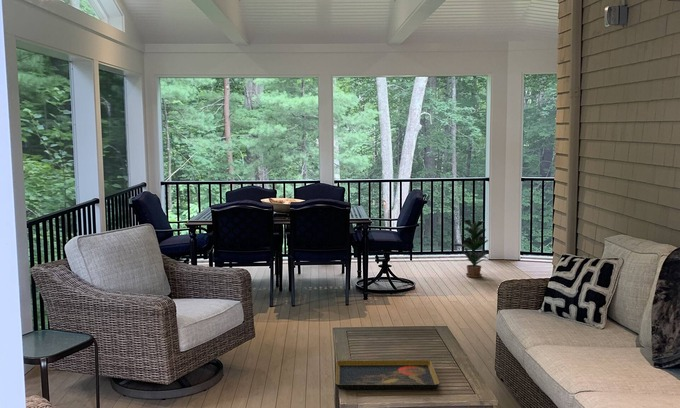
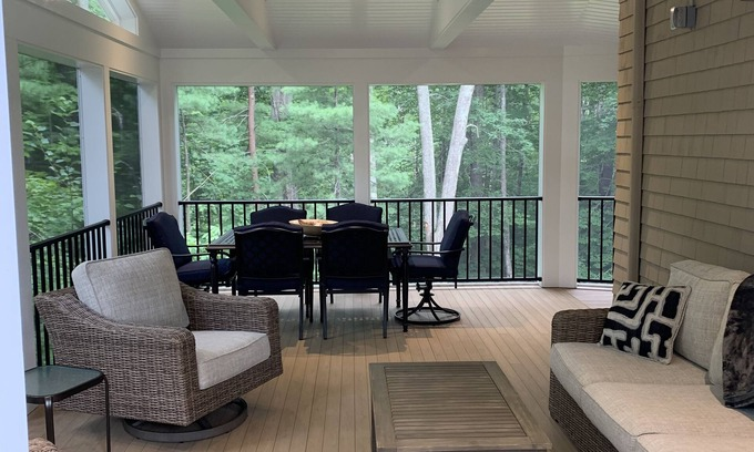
- potted plant (470, 248)
- decorative tray (385, 374)
